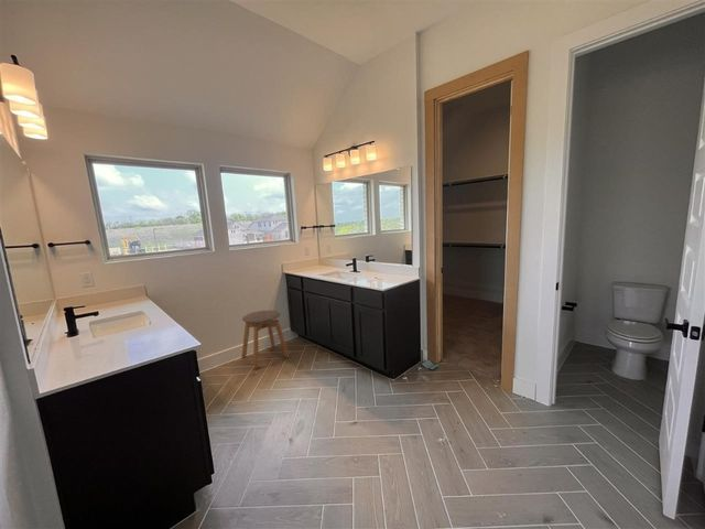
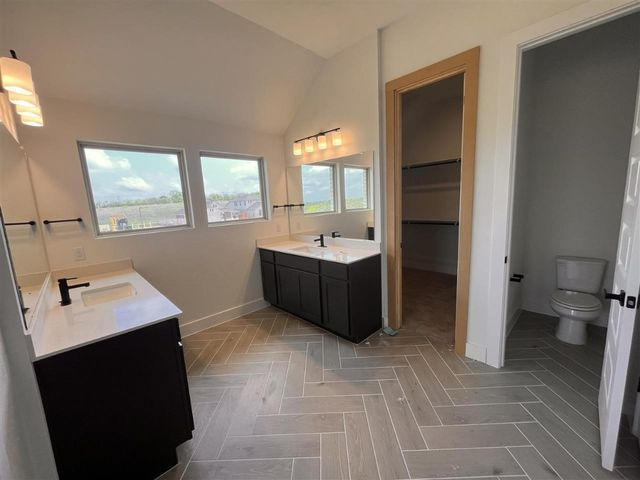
- stool (269, 335)
